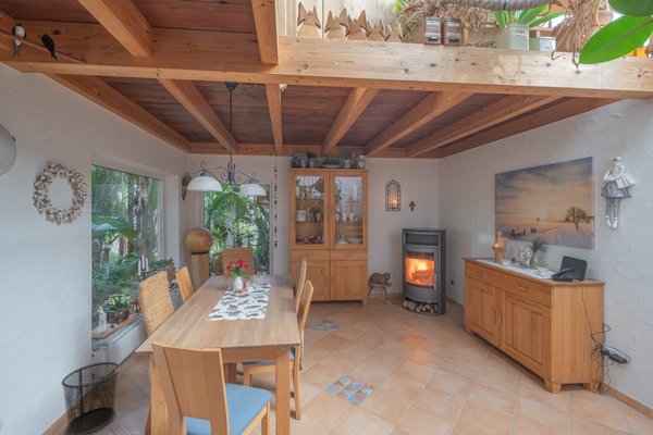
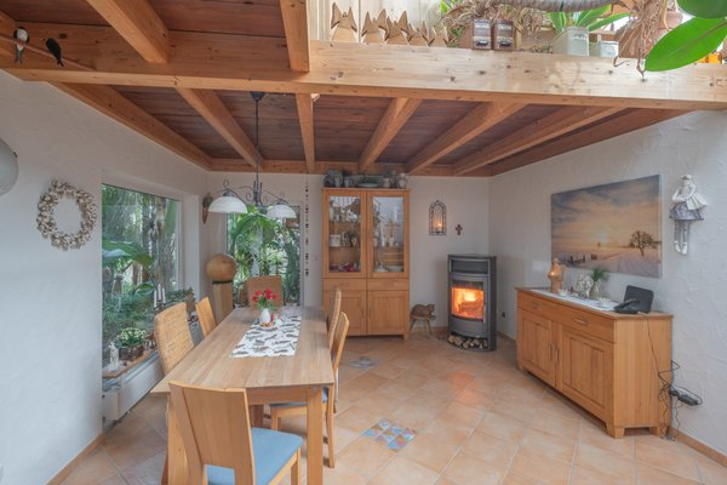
- waste bin (91, 397)
